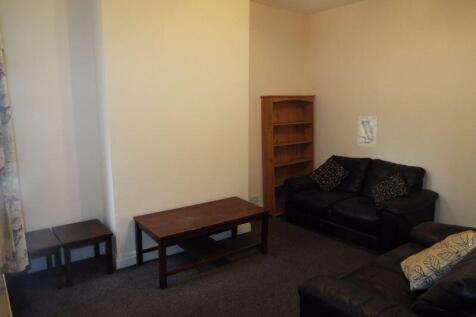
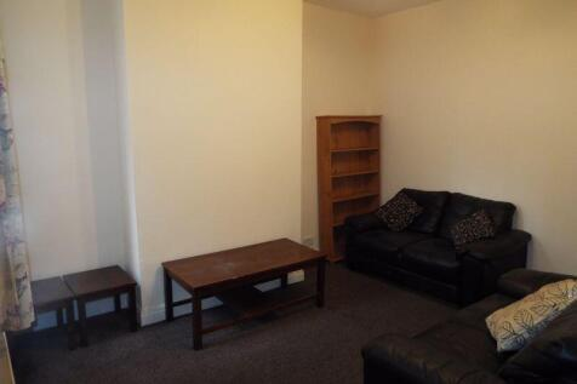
- wall art (367, 131)
